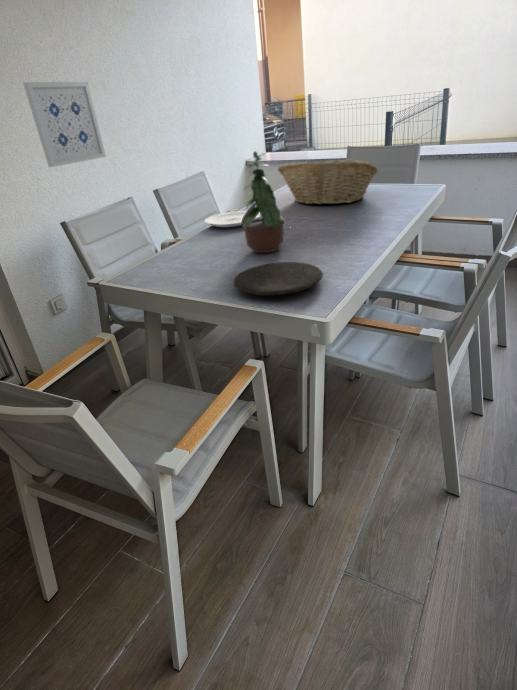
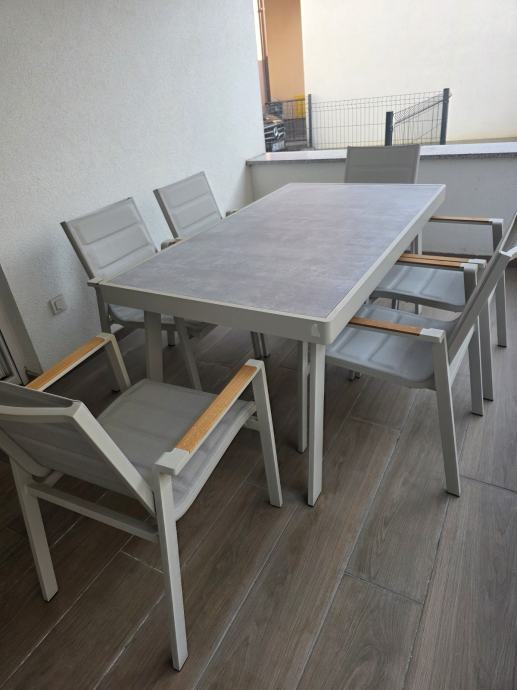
- plate (233, 219)
- fruit basket (326, 178)
- potted plant (262, 202)
- wall art (68, 123)
- plate (278, 280)
